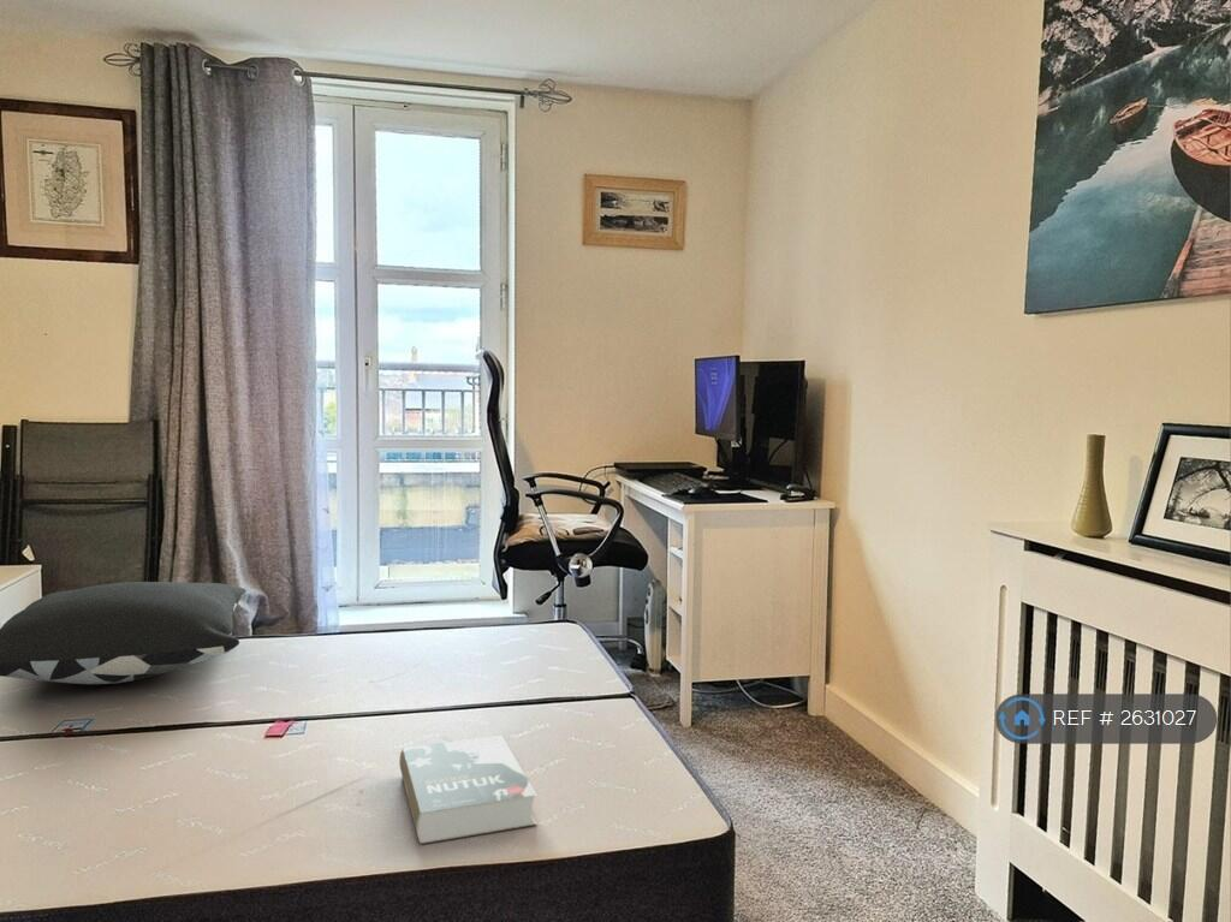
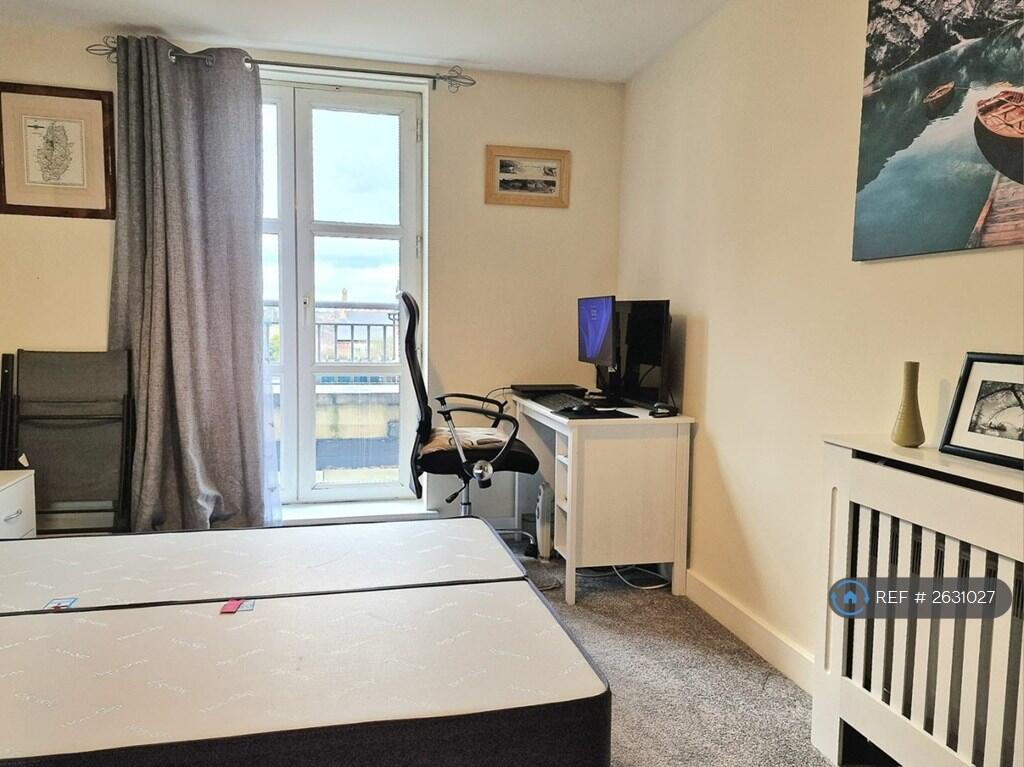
- book (464, 784)
- pillow (129, 624)
